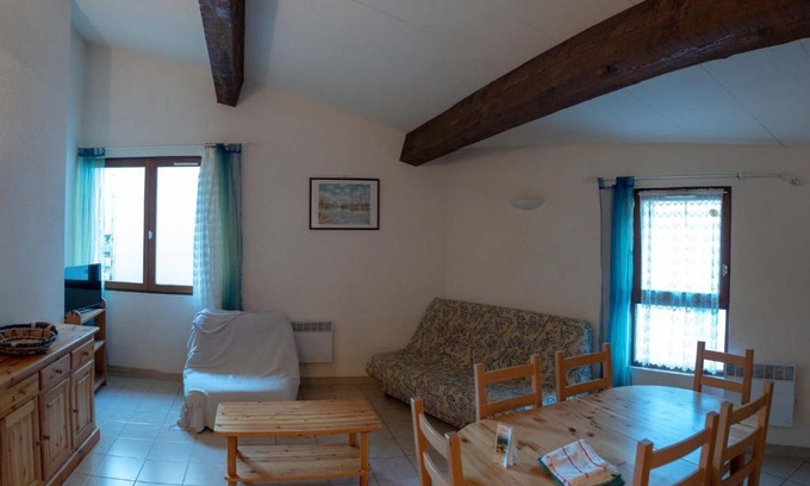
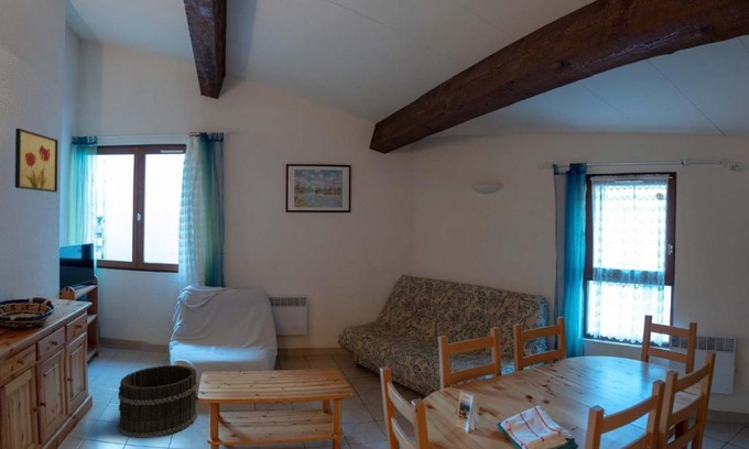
+ wall art (36, 162)
+ bucket (158, 398)
